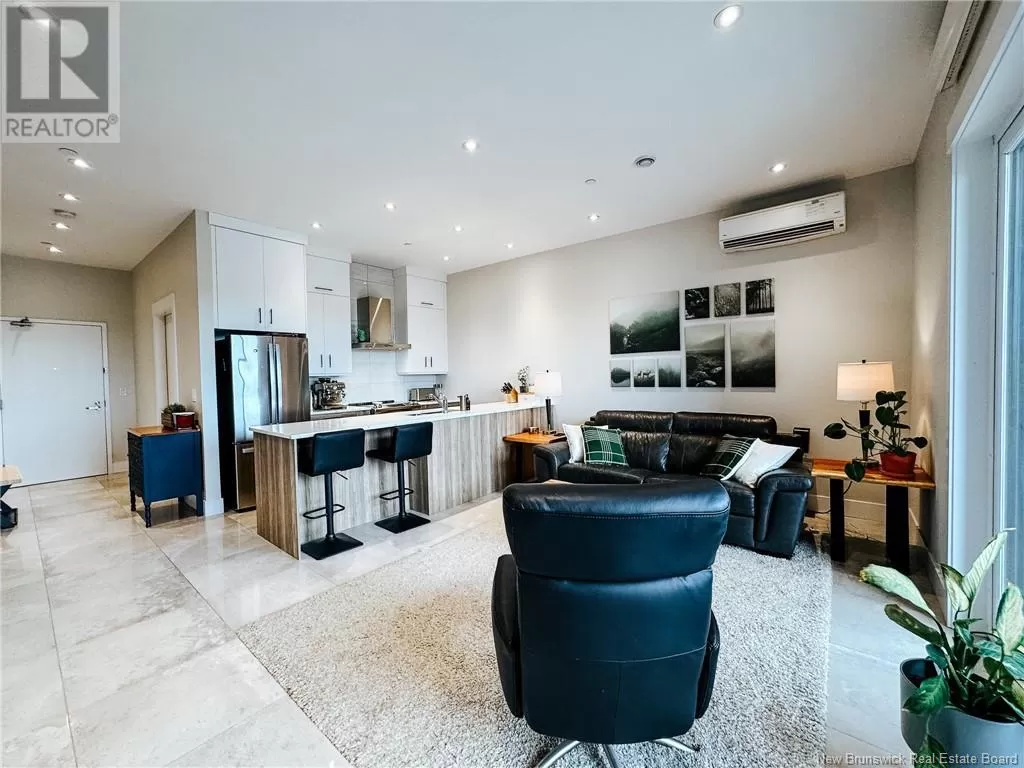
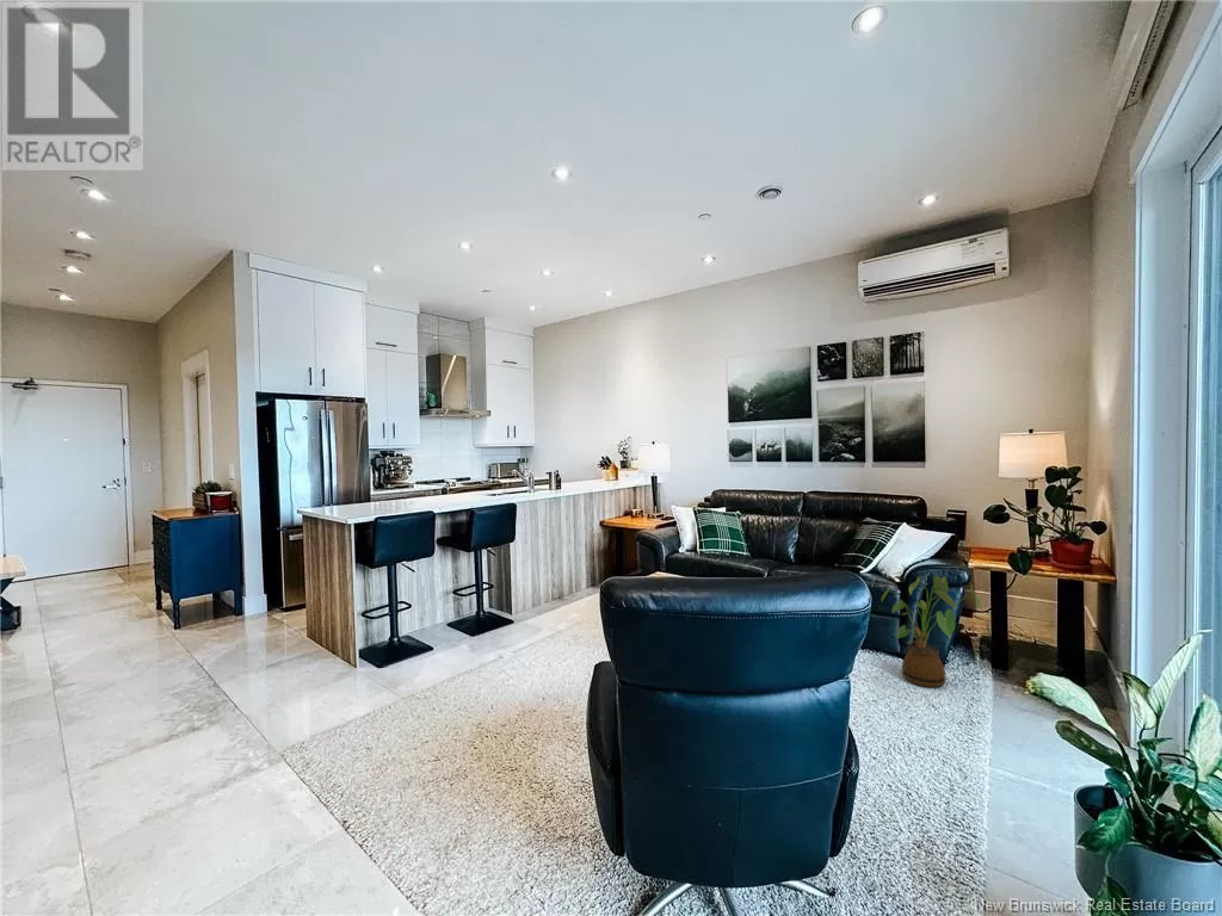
+ house plant (928, 631)
